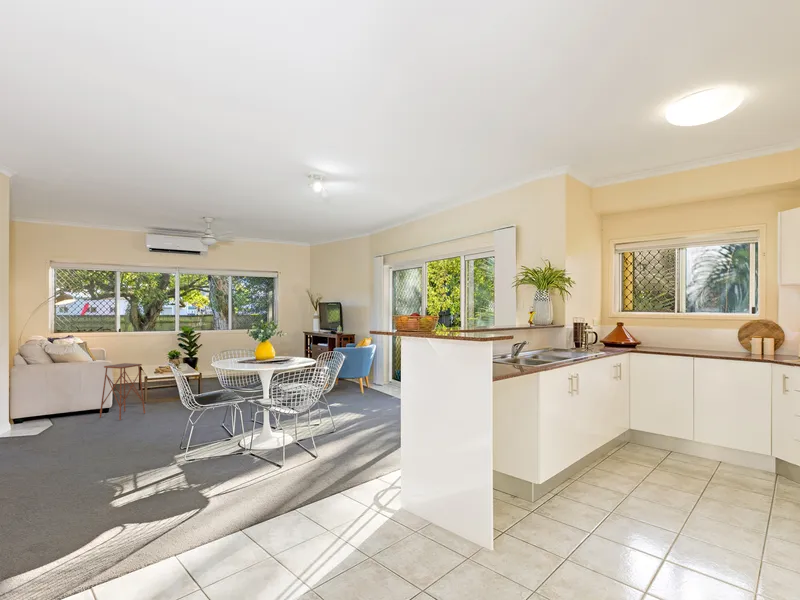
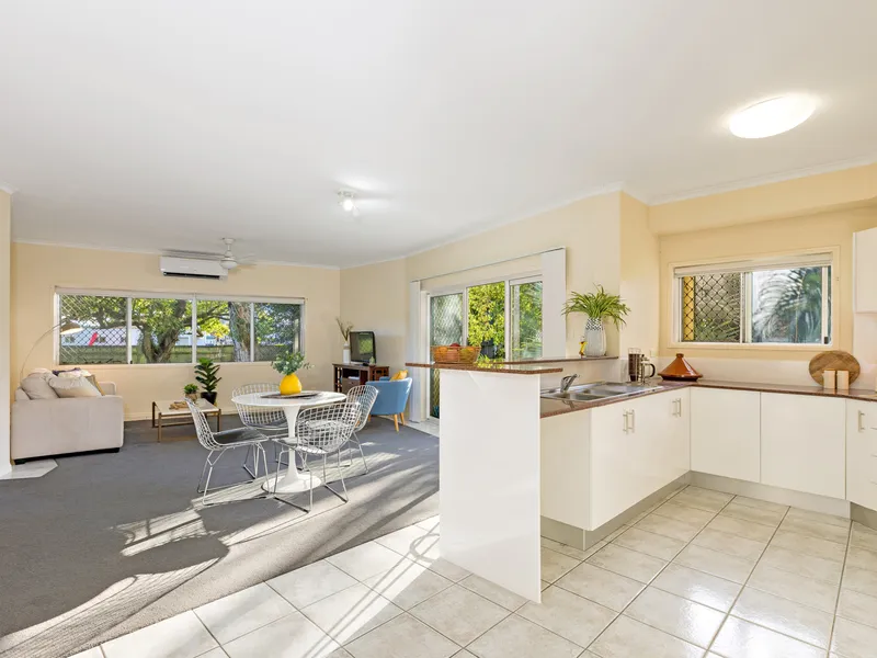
- side table (121, 390)
